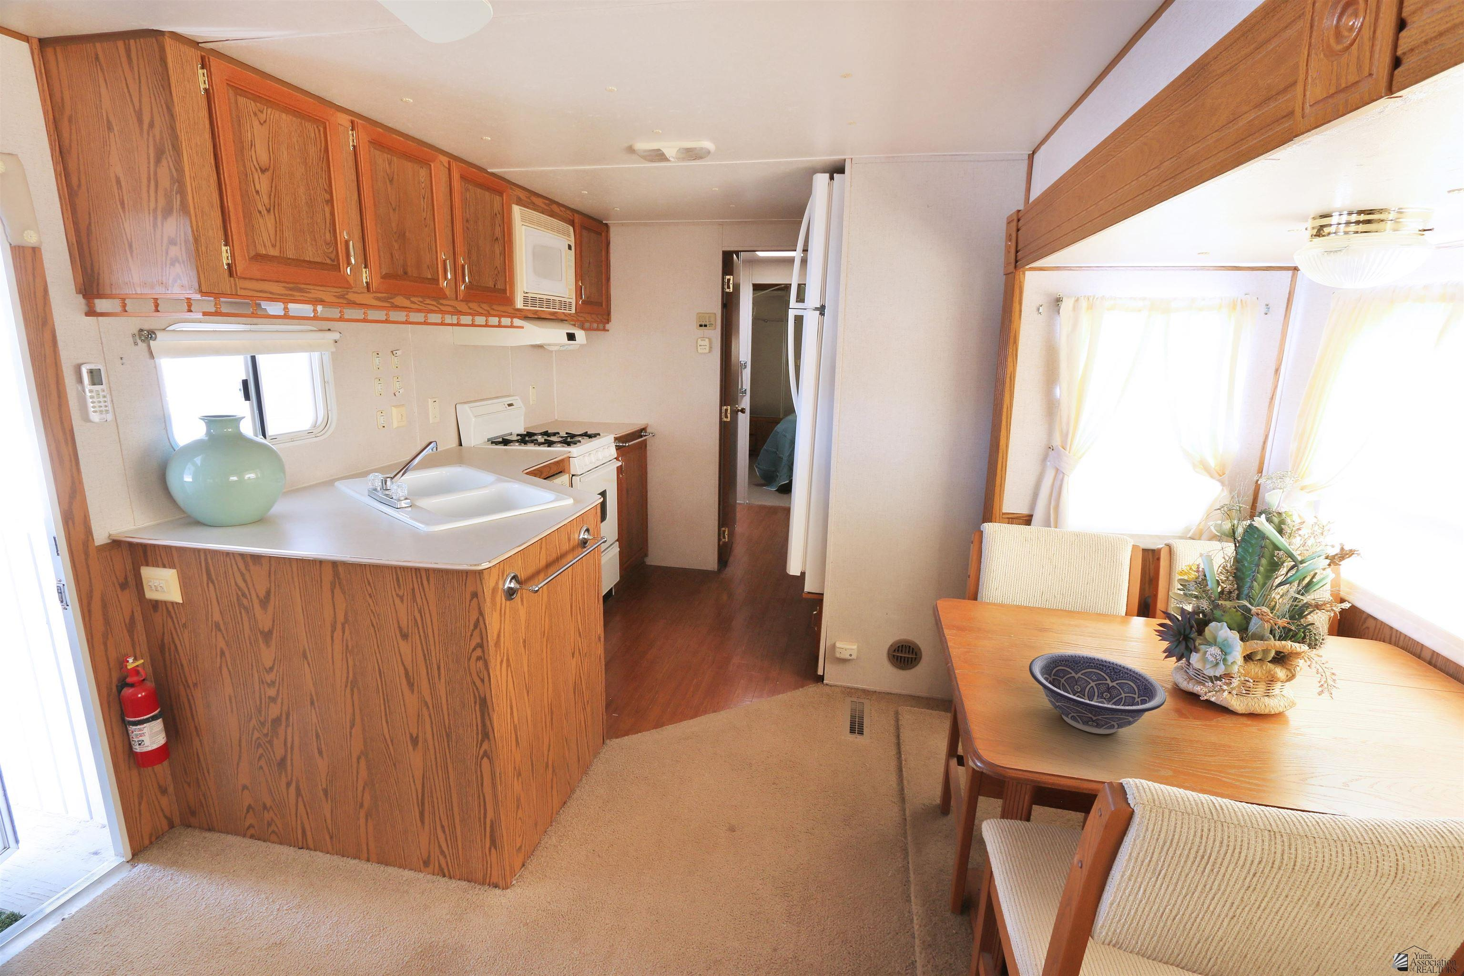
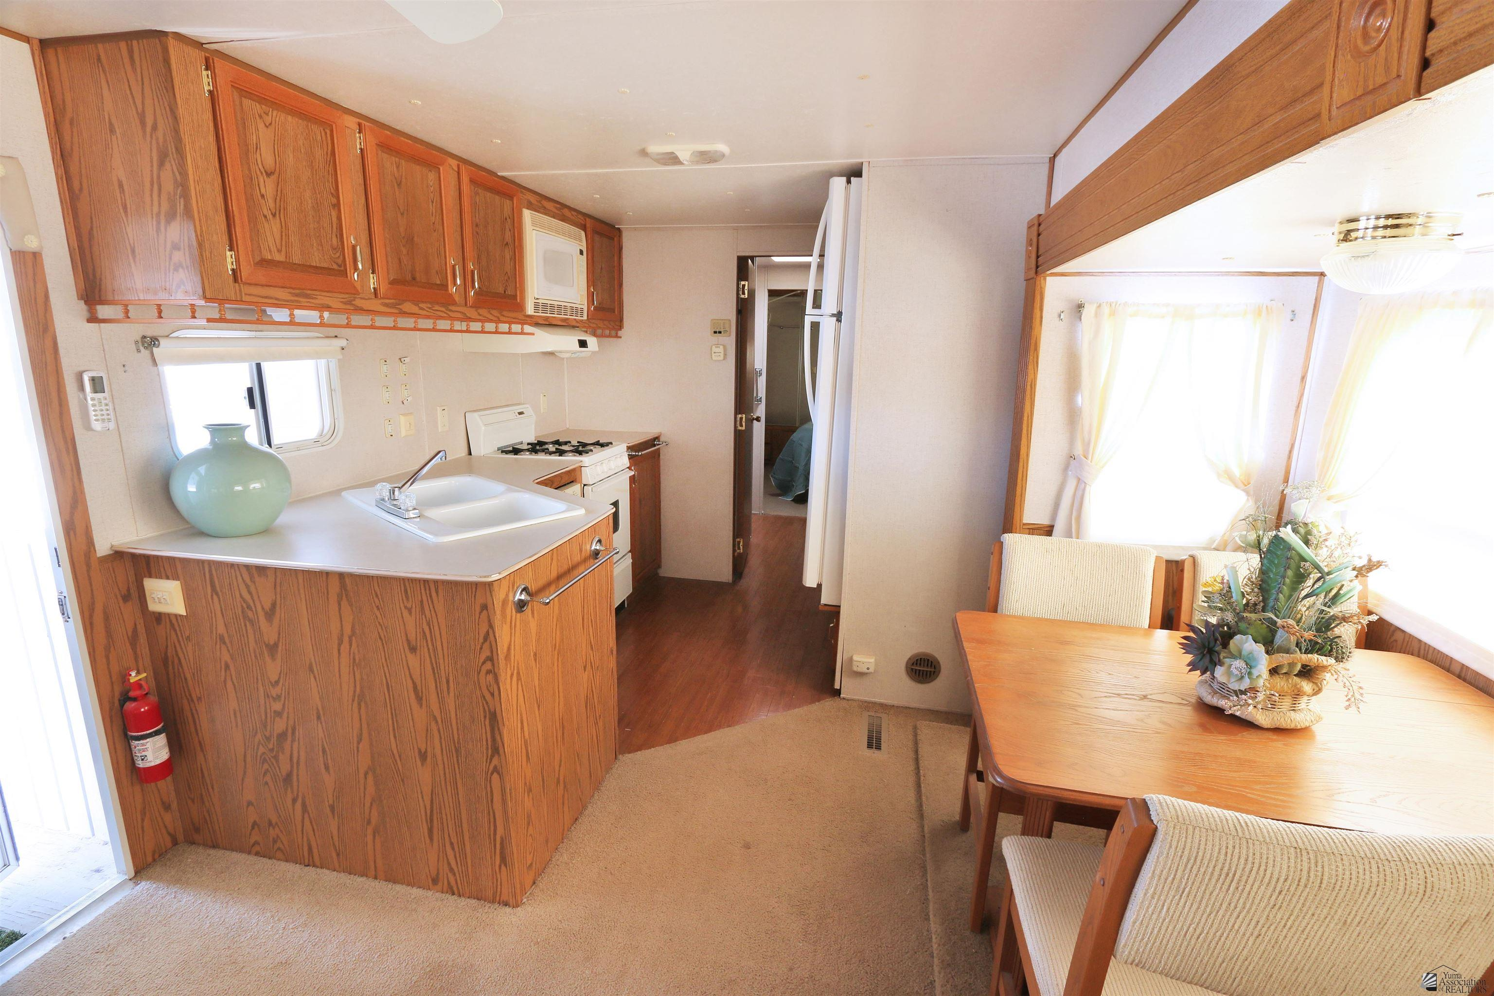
- decorative bowl (1091, 699)
